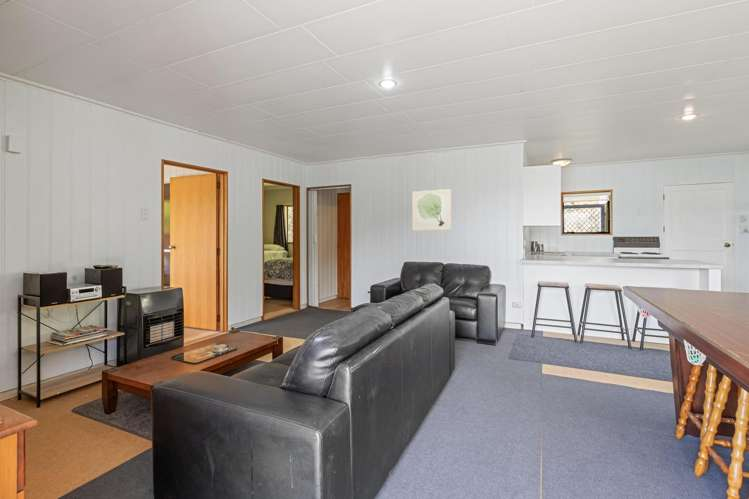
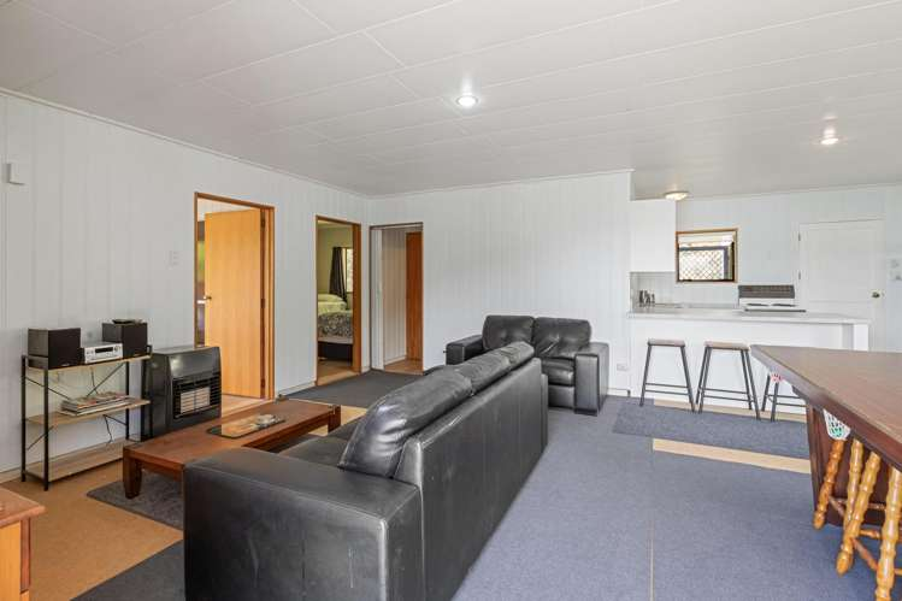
- wall art (431, 210)
